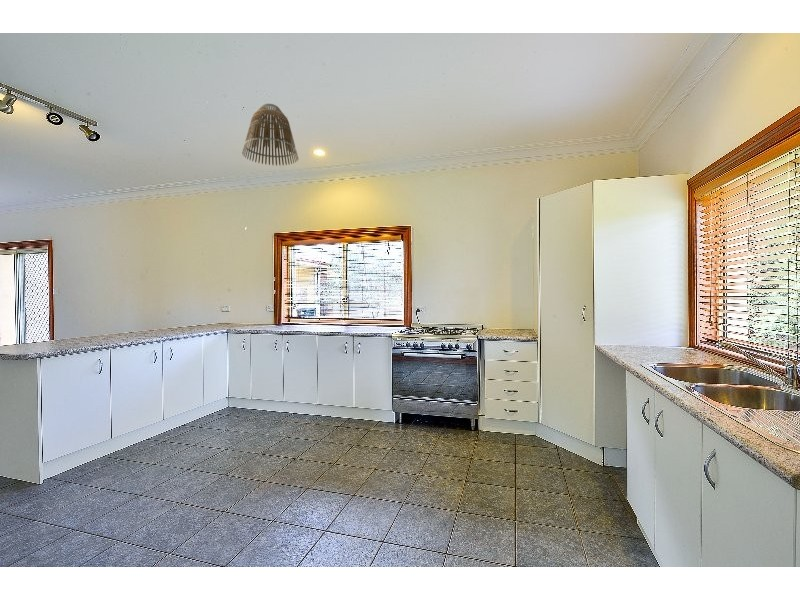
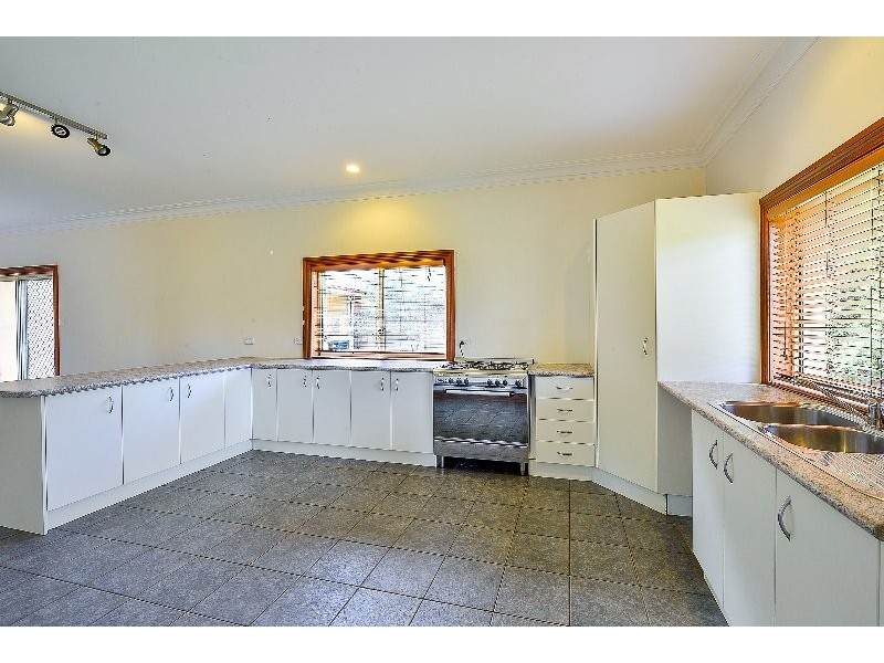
- lamp shade (271, 131)
